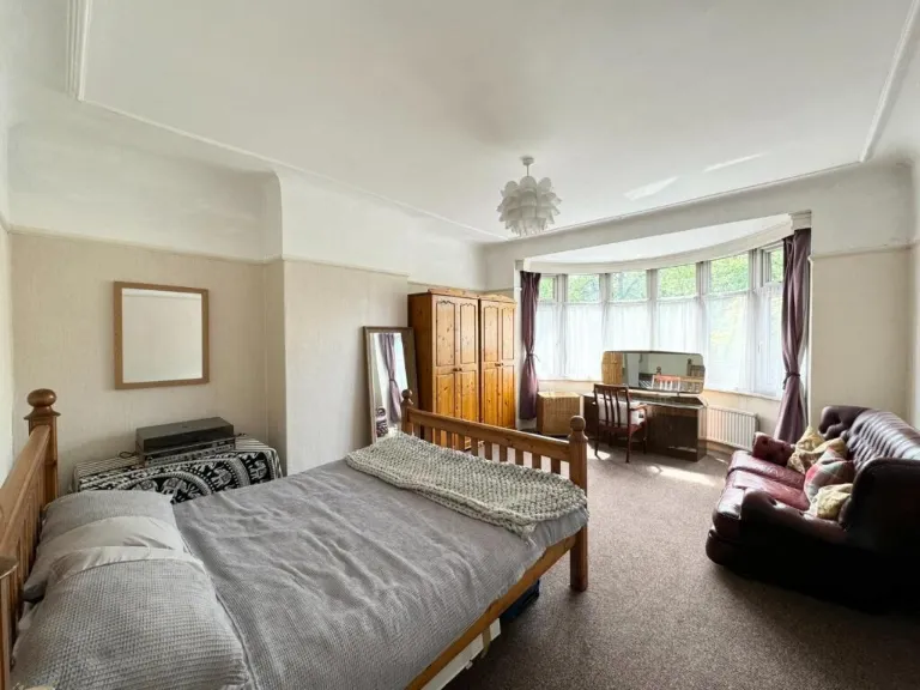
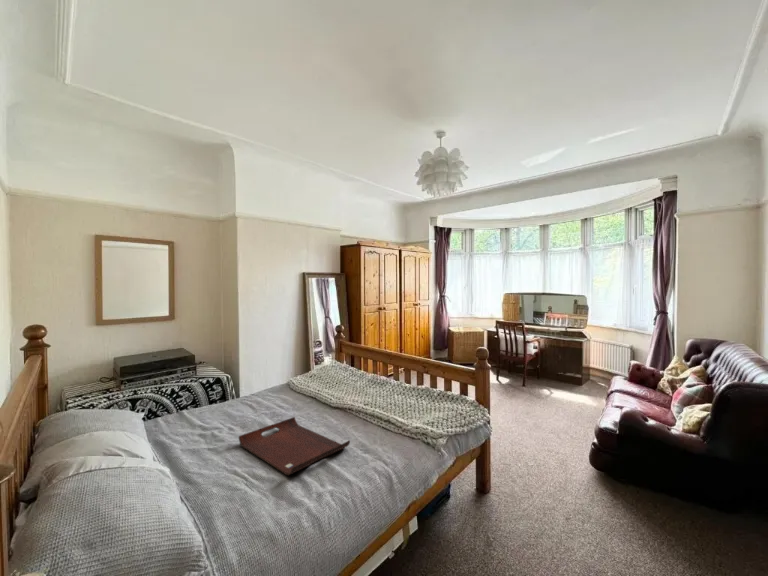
+ serving tray (293, 442)
